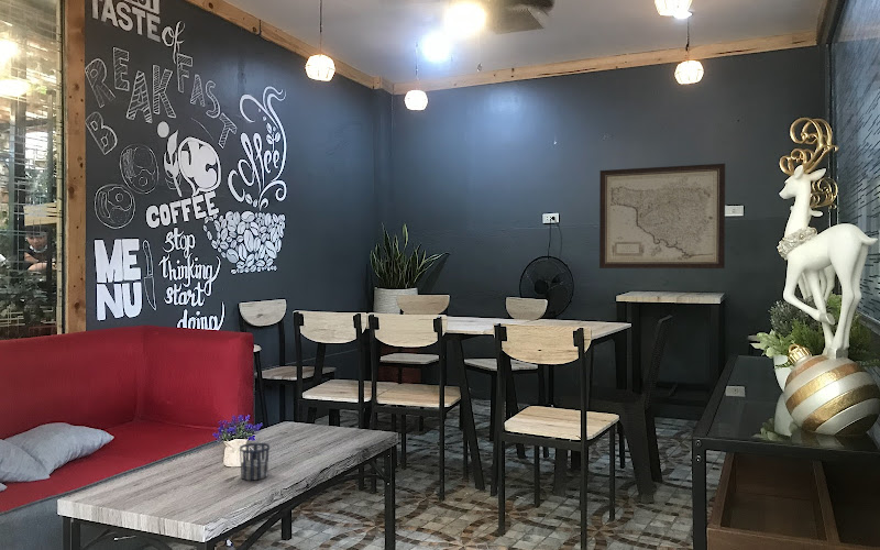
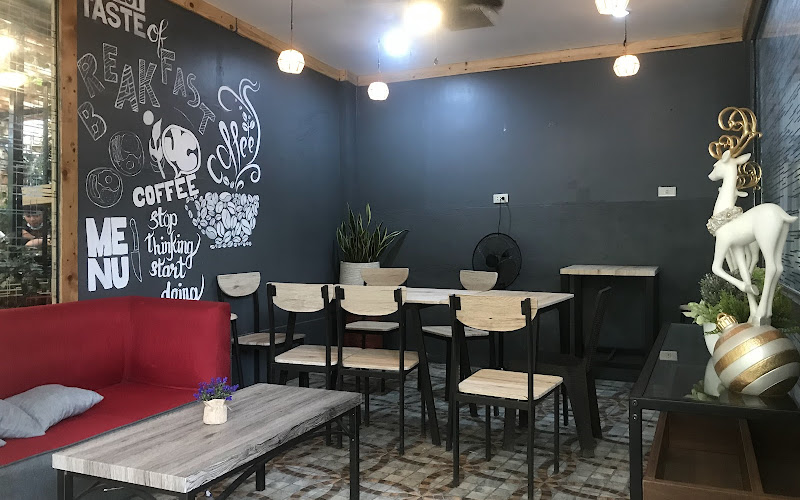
- cup (254, 461)
- wall art (660, 218)
